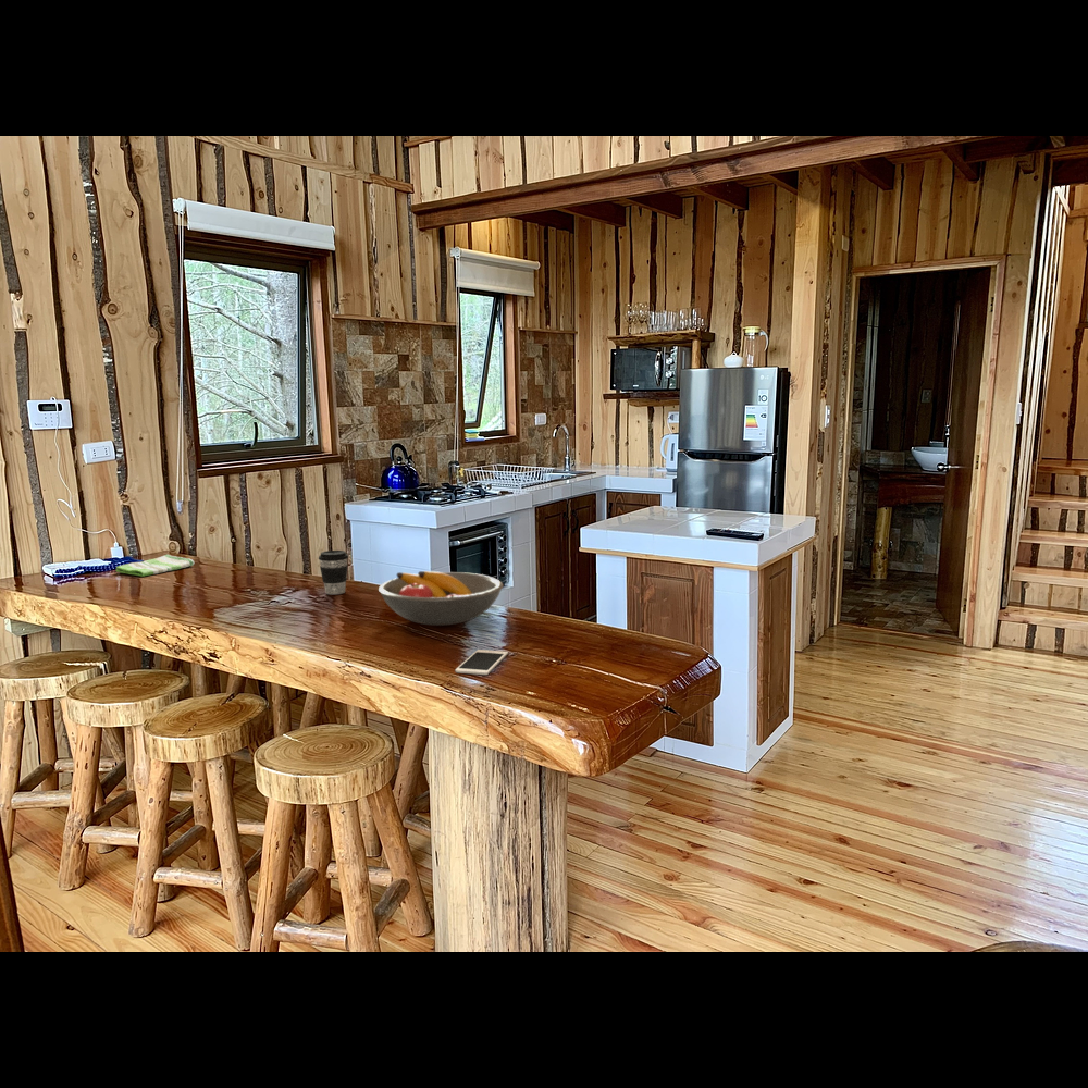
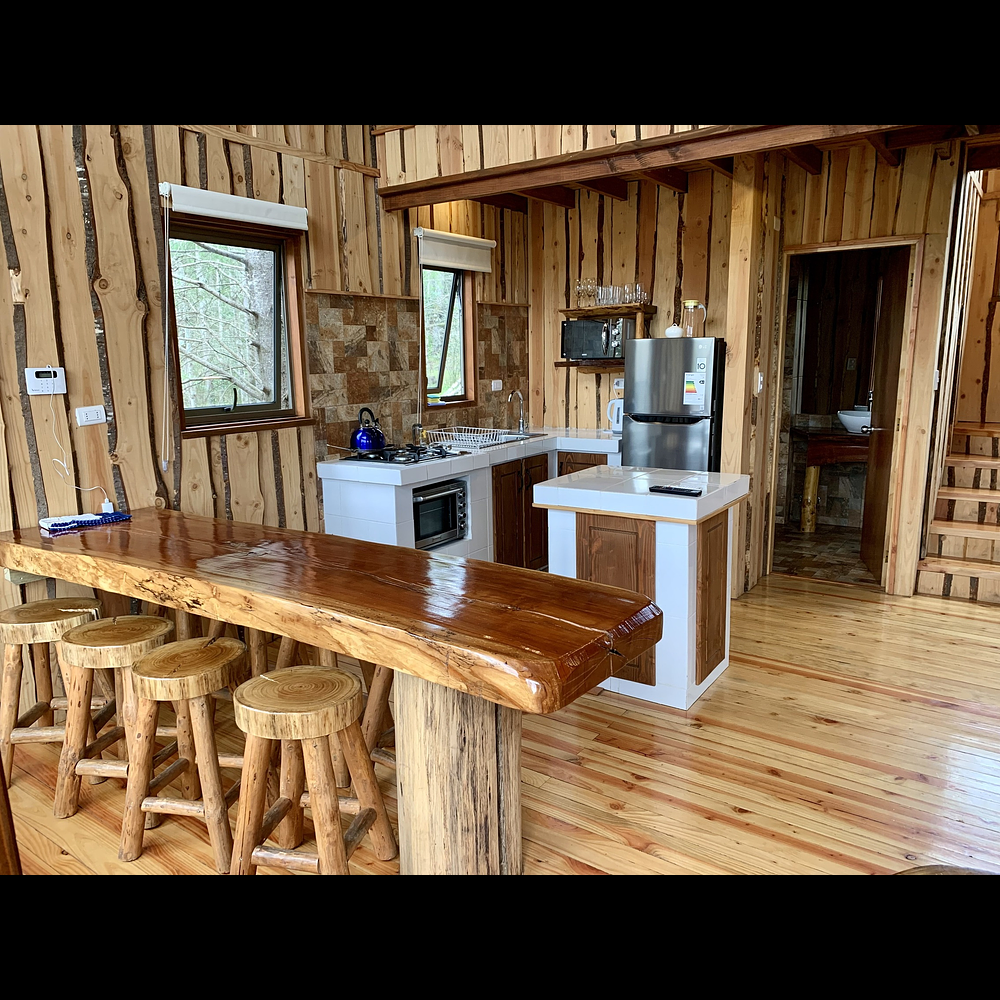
- dish towel (156, 565)
- coffee cup (334, 572)
- cell phone (482, 662)
- fruit bowl (441, 596)
